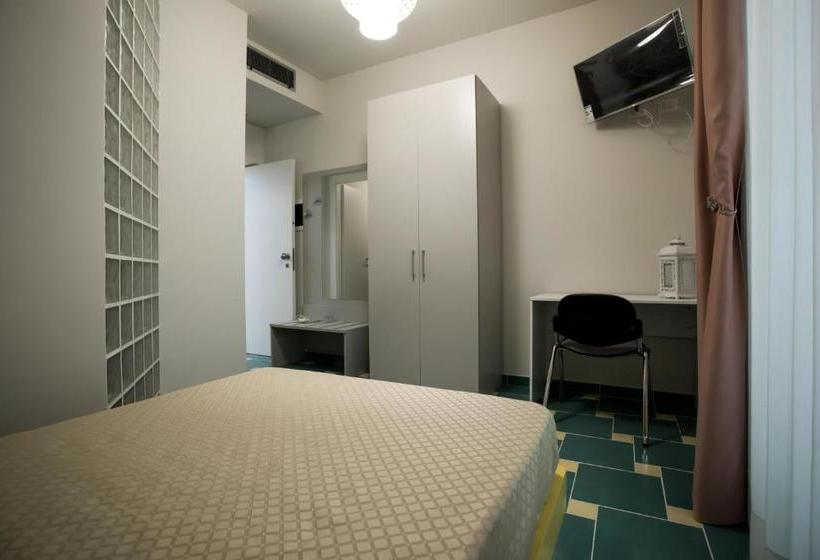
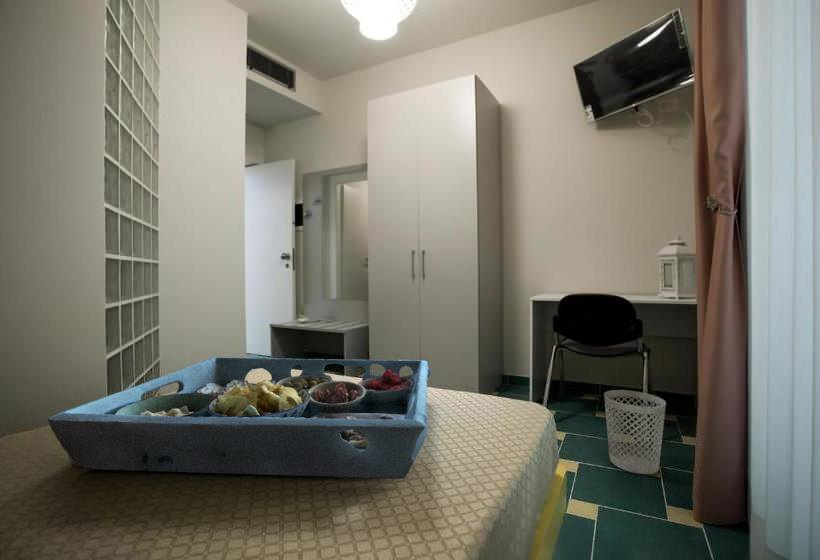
+ serving tray (286, 400)
+ wastebasket (633, 430)
